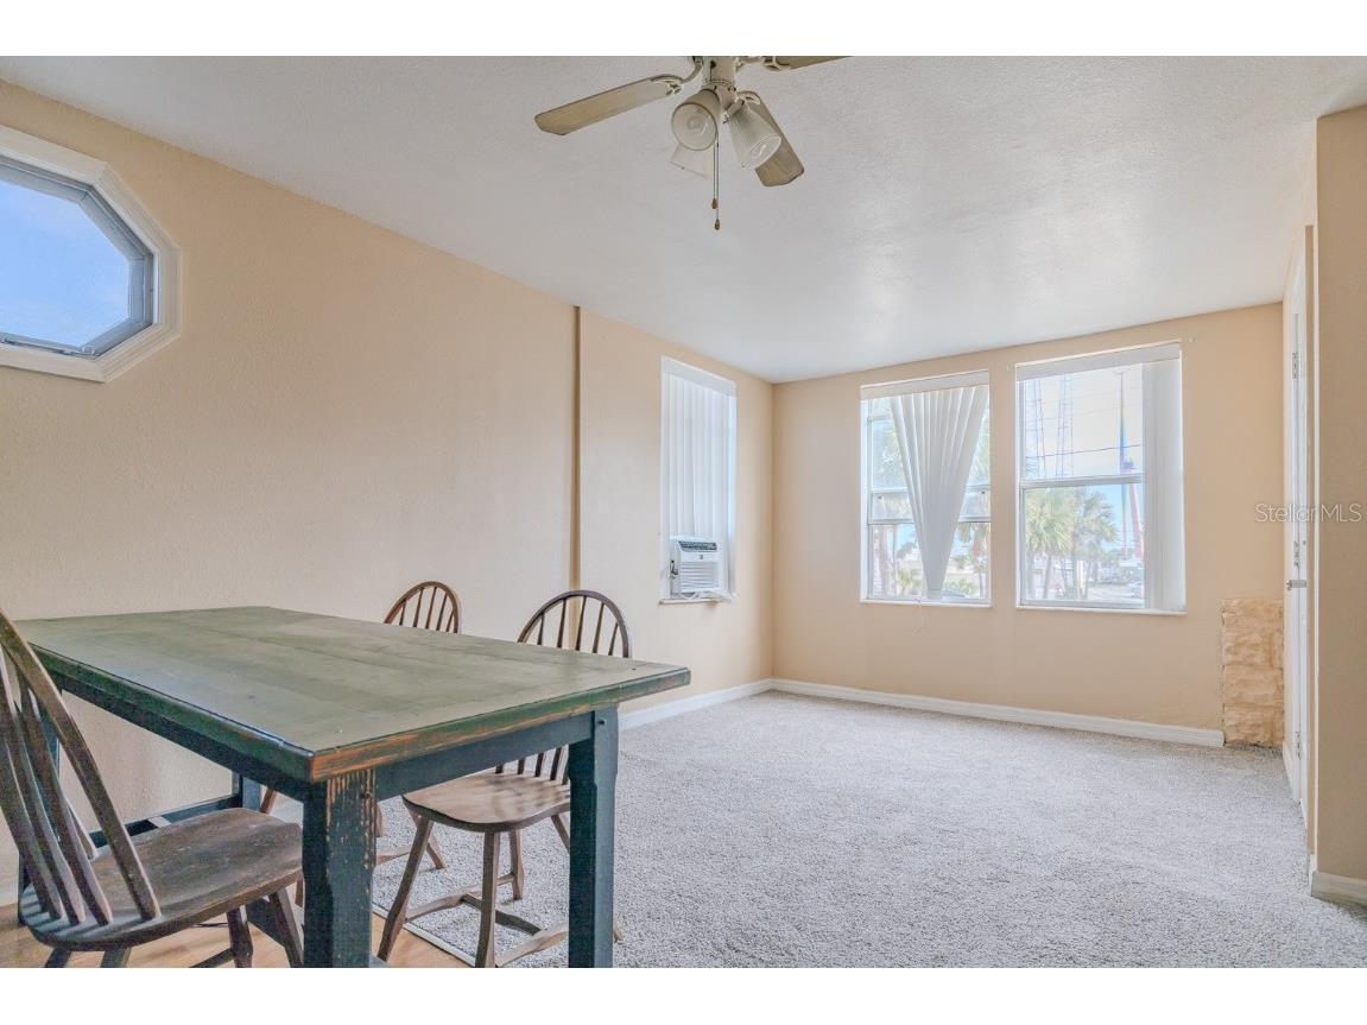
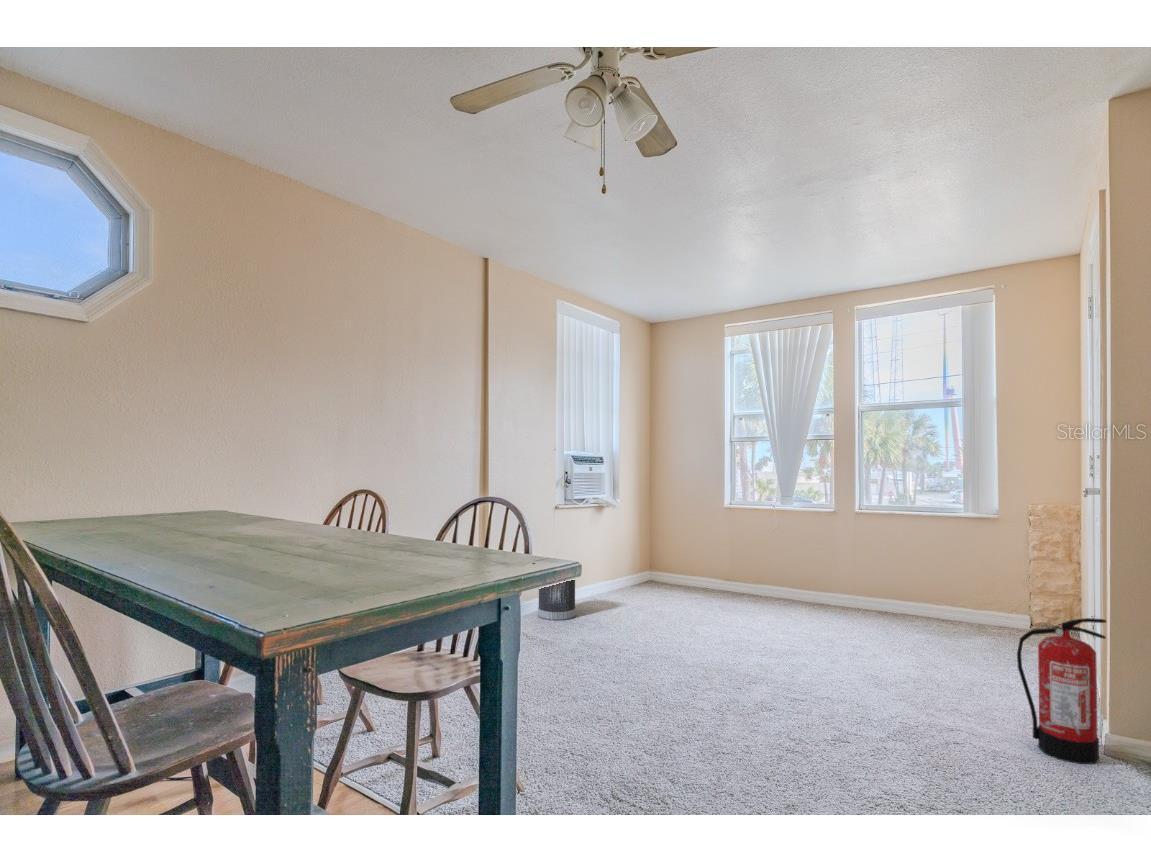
+ wastebasket (556, 594)
+ fire extinguisher (1060, 683)
